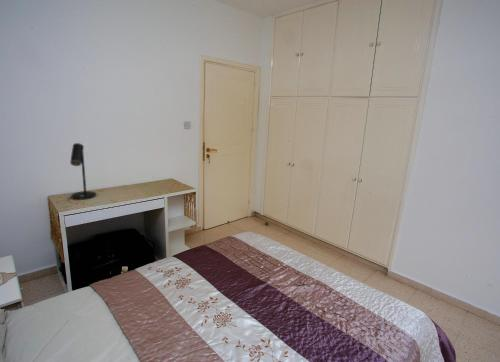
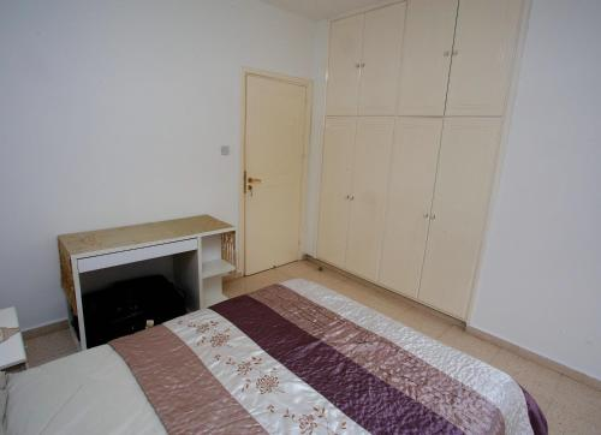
- desk lamp (82, 171)
